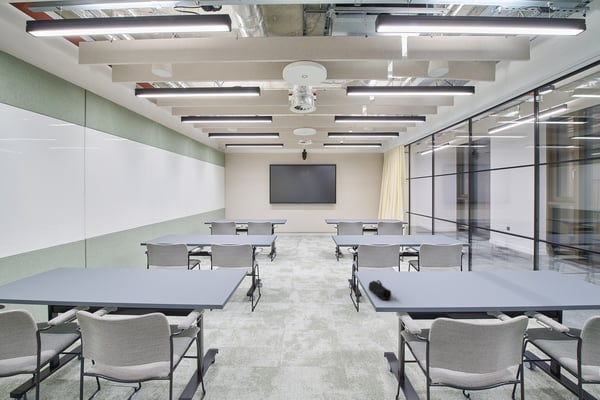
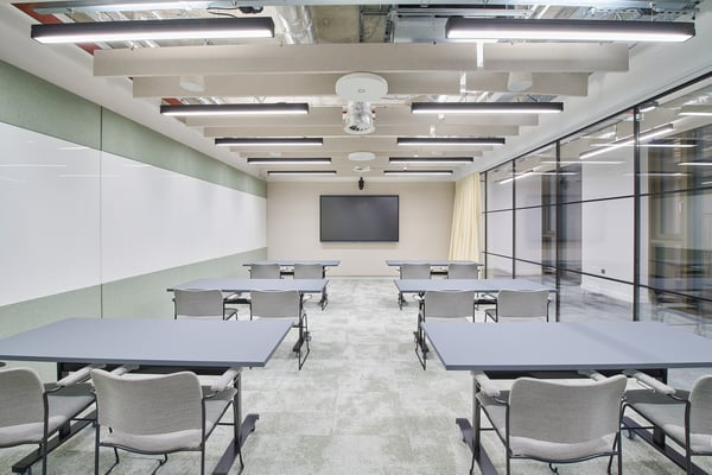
- pencil case (379, 287)
